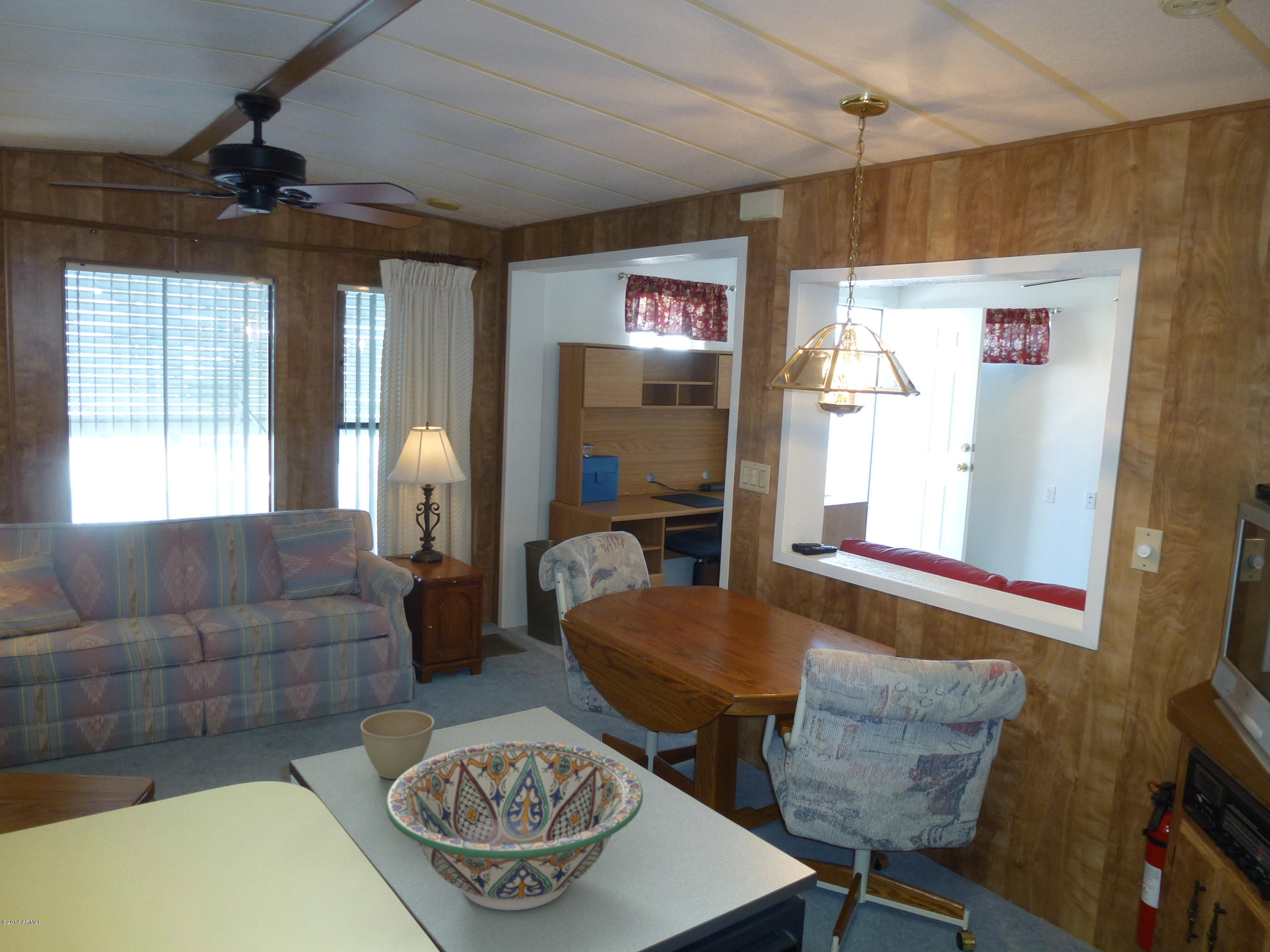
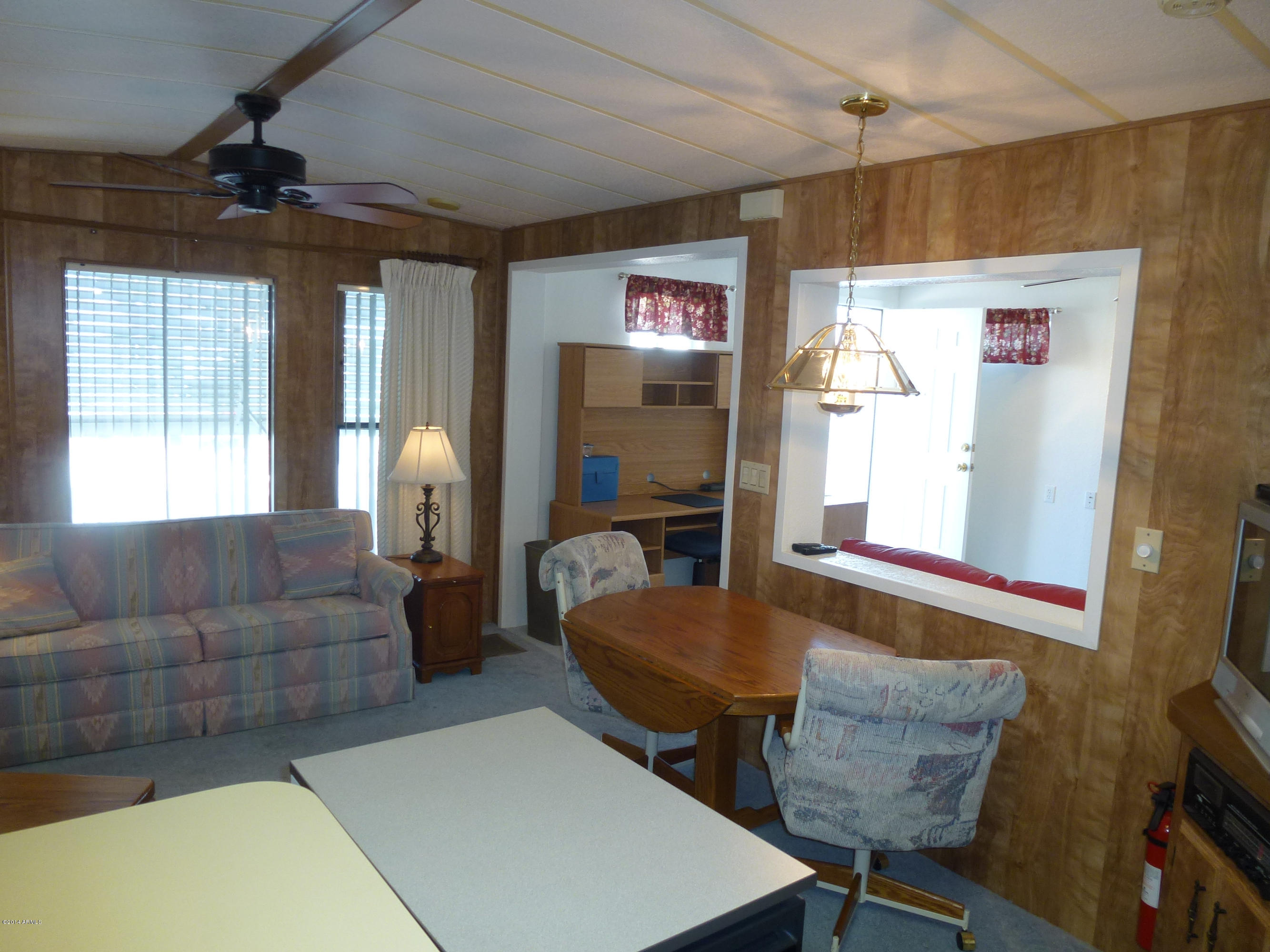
- decorative bowl (515, 833)
- flower pot (397, 747)
